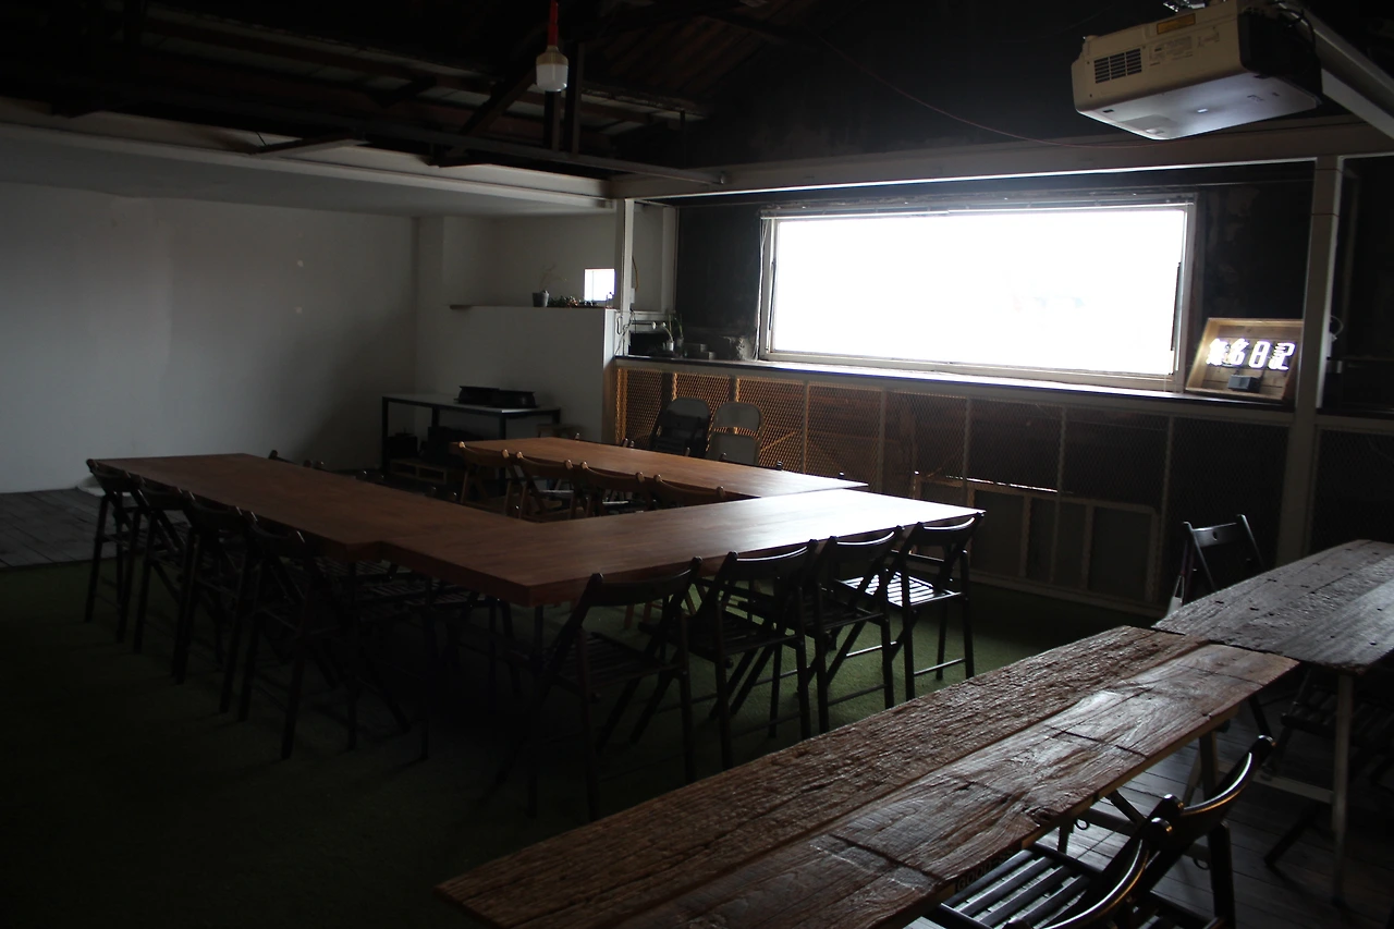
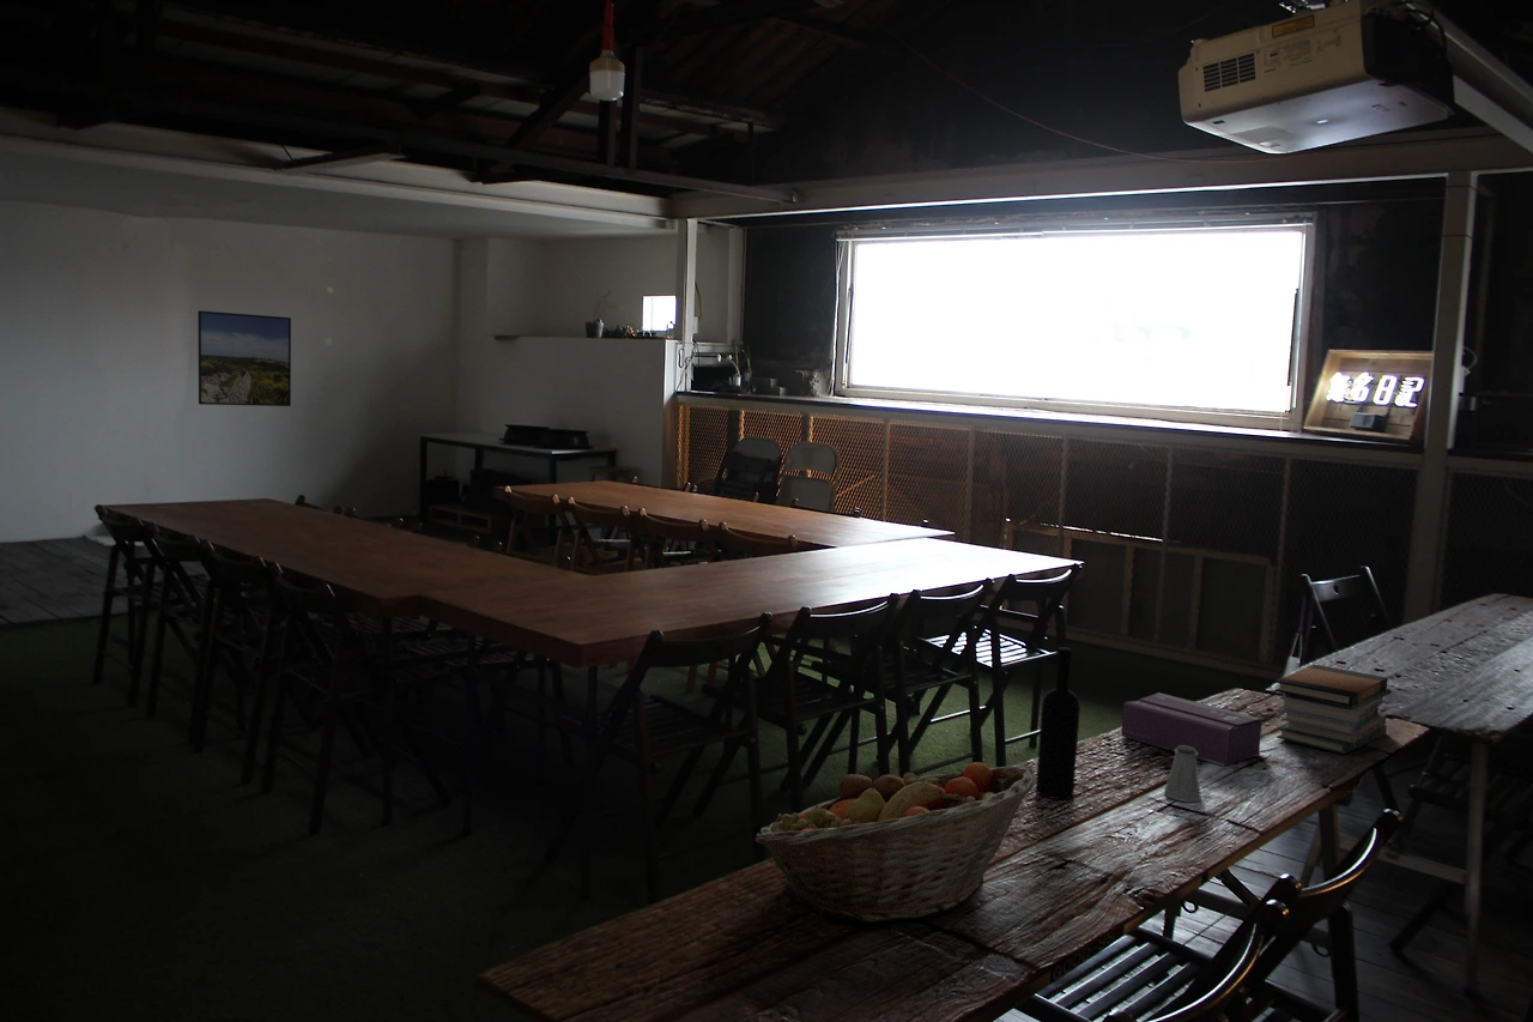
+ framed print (246, 359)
+ book stack (1331, 707)
+ wine bottle (1059, 721)
+ tissue box (1189, 727)
+ fruit basket (898, 826)
+ saltshaker (1184, 772)
